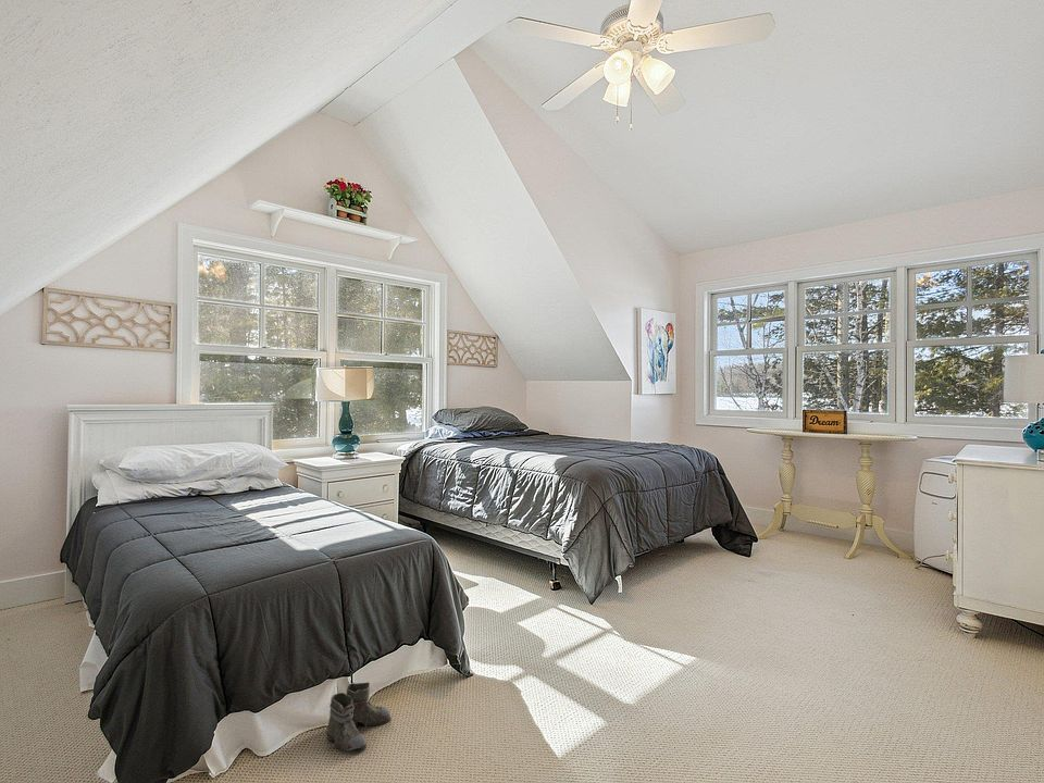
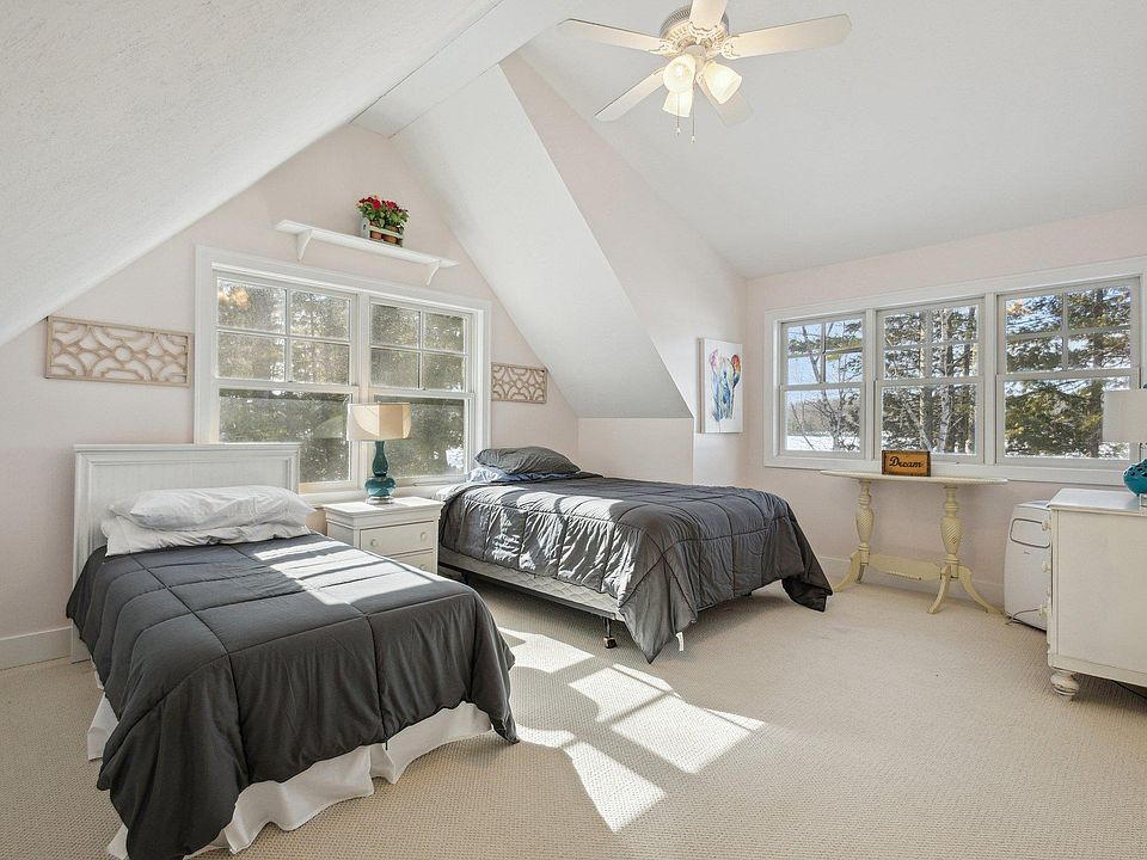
- boots (356, 712)
